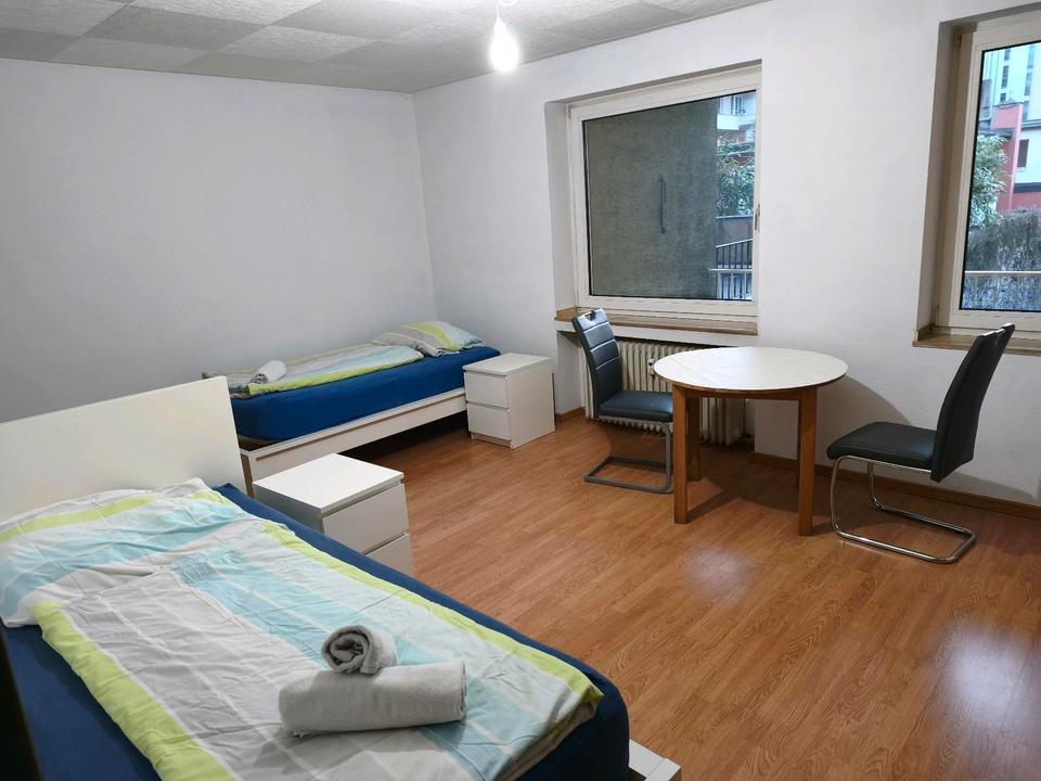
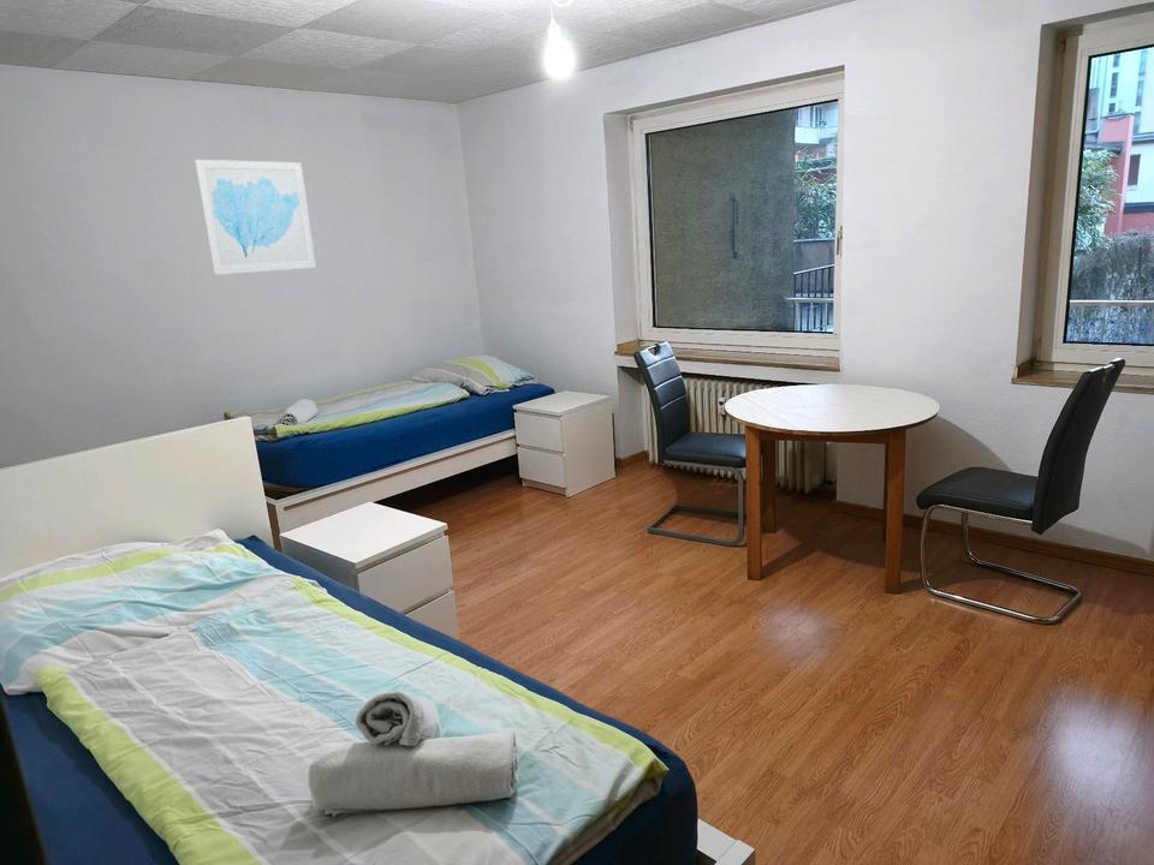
+ wall art (258, 216)
